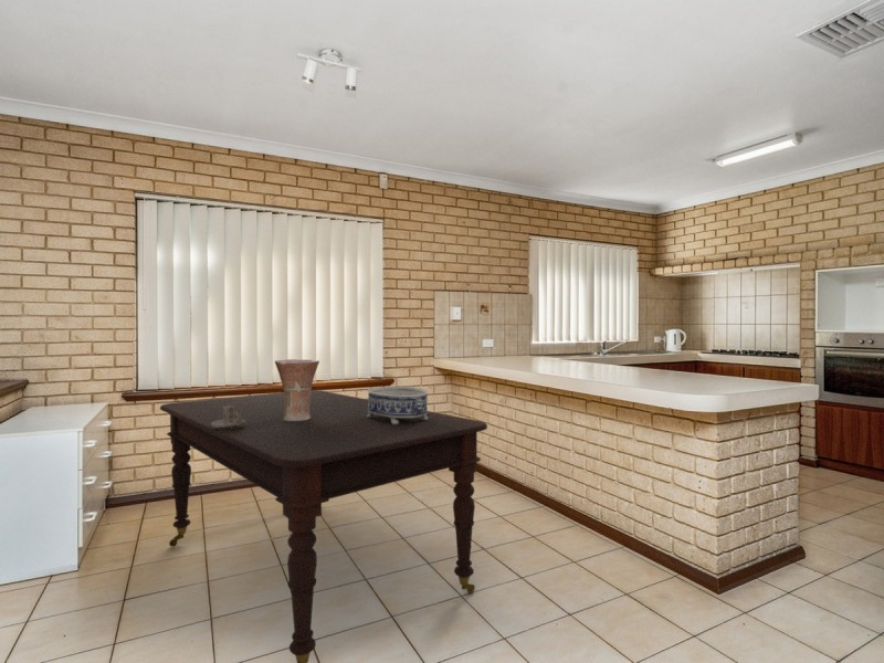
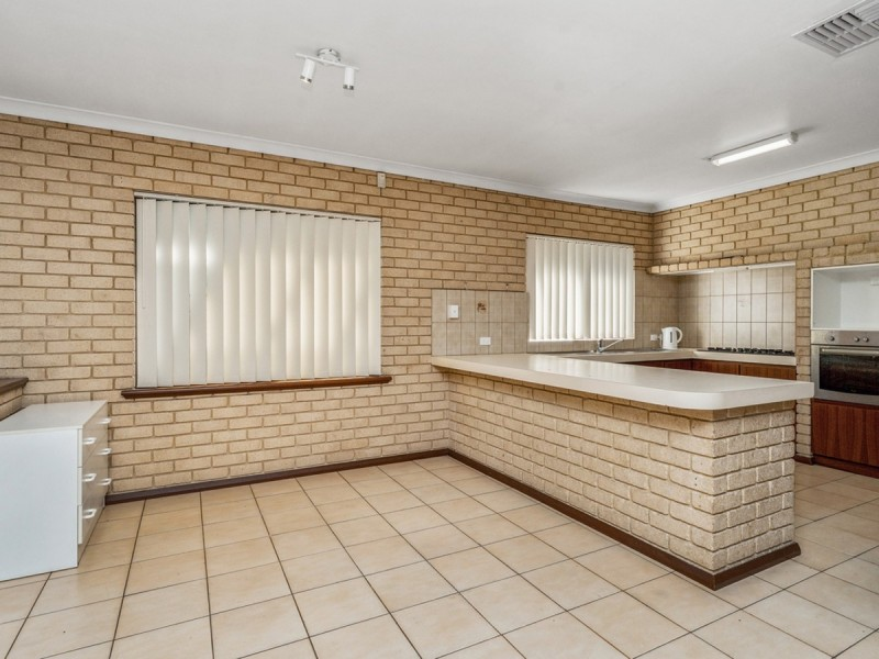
- dining table (307, 490)
- decorative bowl (397, 403)
- vase (297, 388)
- candle holder (230, 417)
